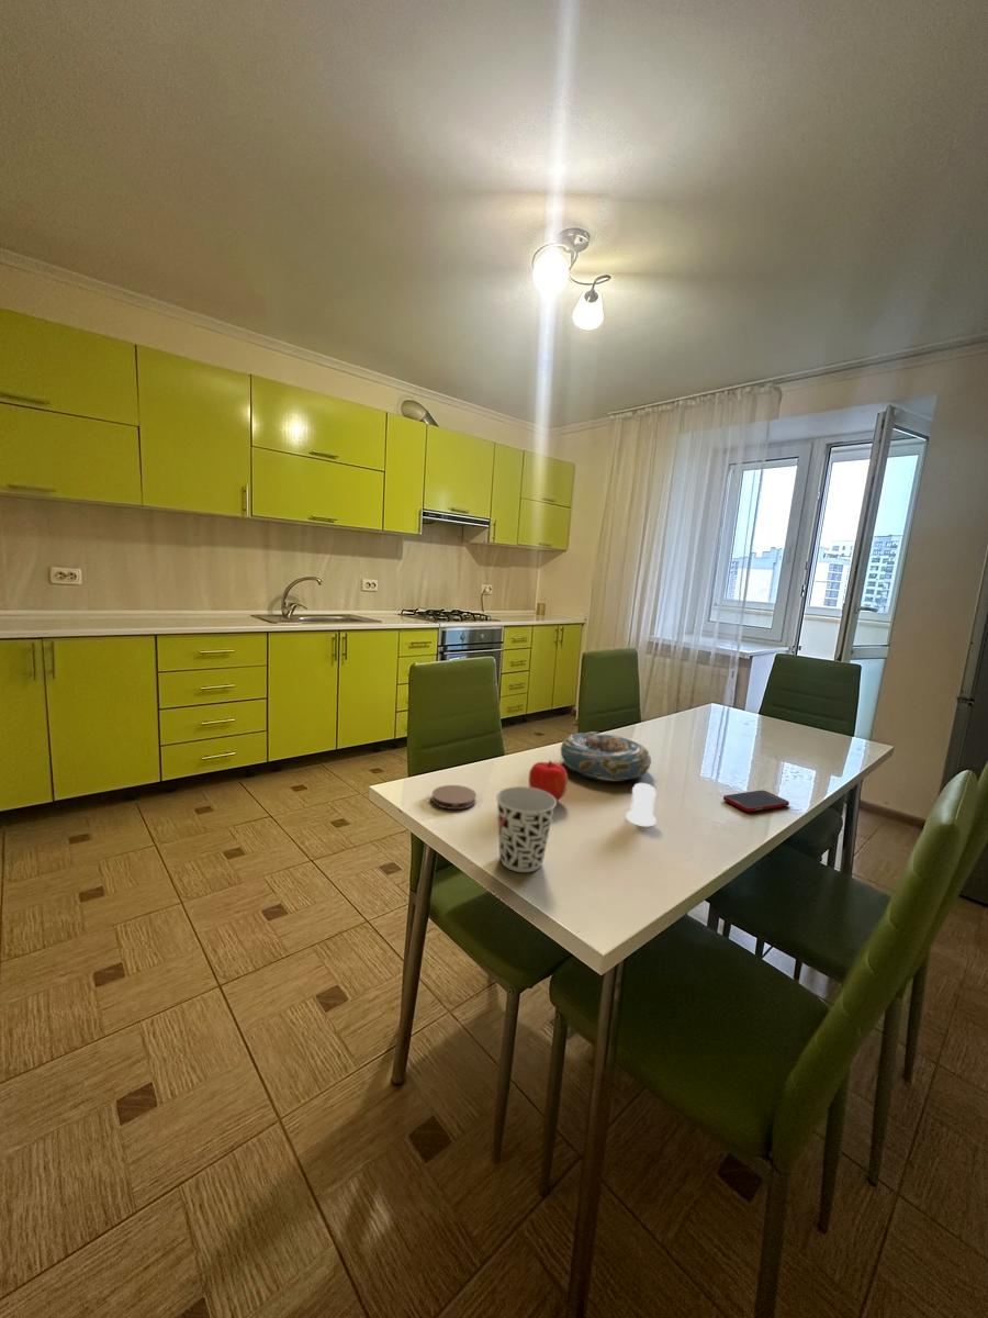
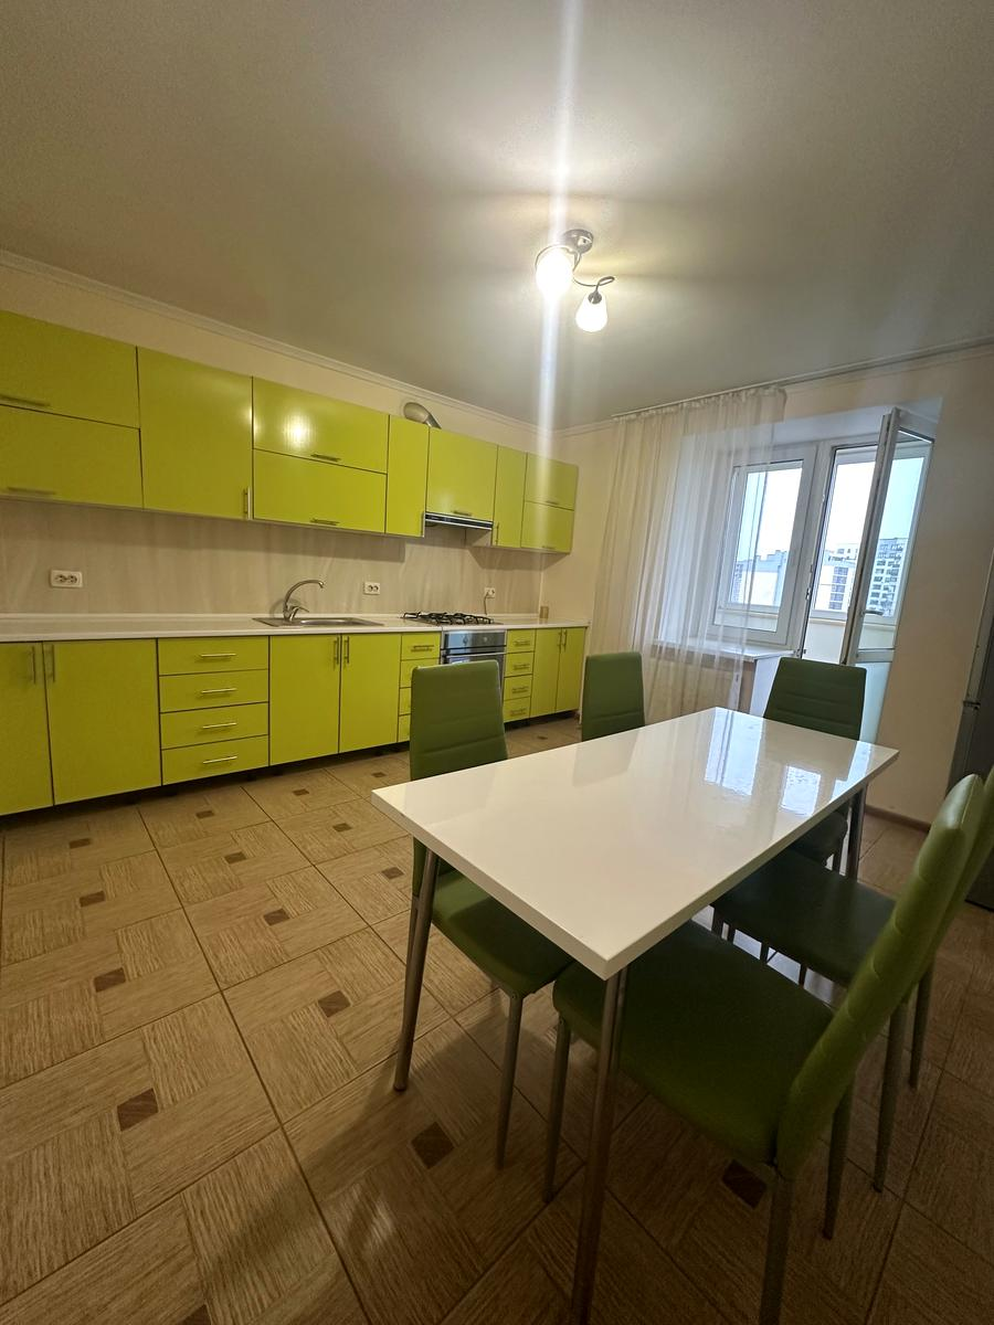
- coaster (453, 796)
- cup (523, 829)
- cell phone (755, 801)
- decorative bowl (604, 755)
- salt shaker (642, 802)
- fruit (548, 781)
